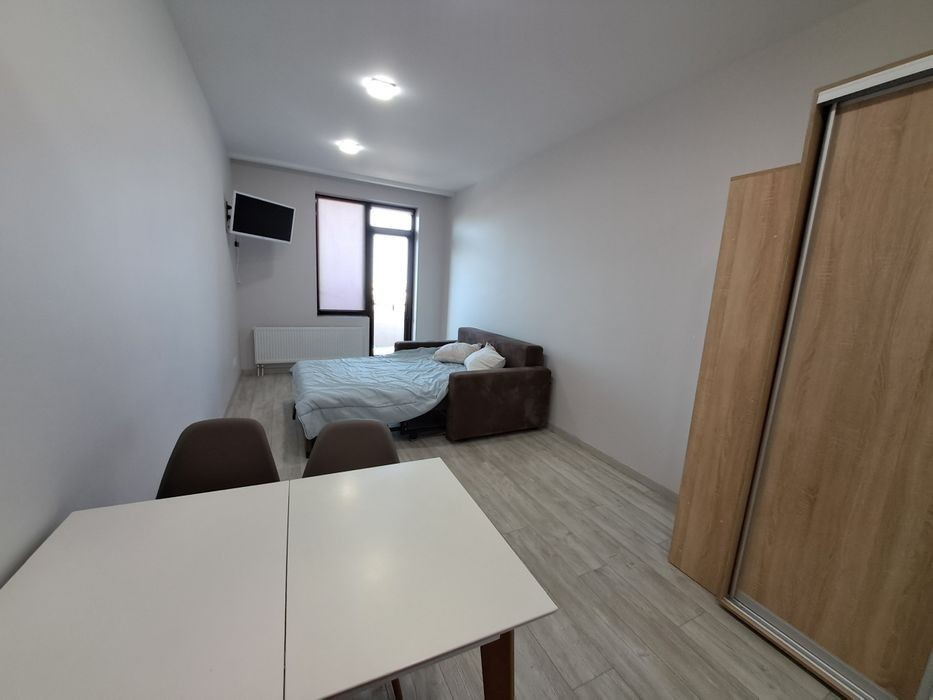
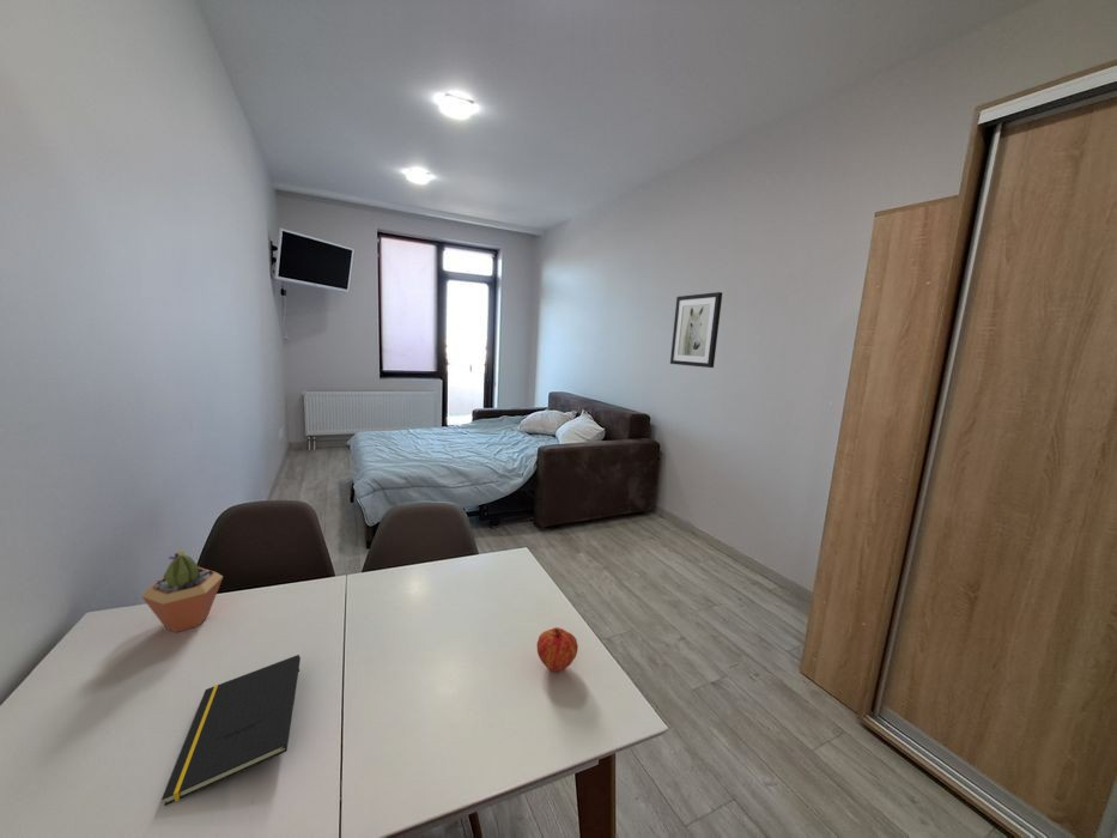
+ notepad (242, 717)
+ potted cactus (183, 584)
+ fruit (557, 648)
+ wall art (694, 330)
